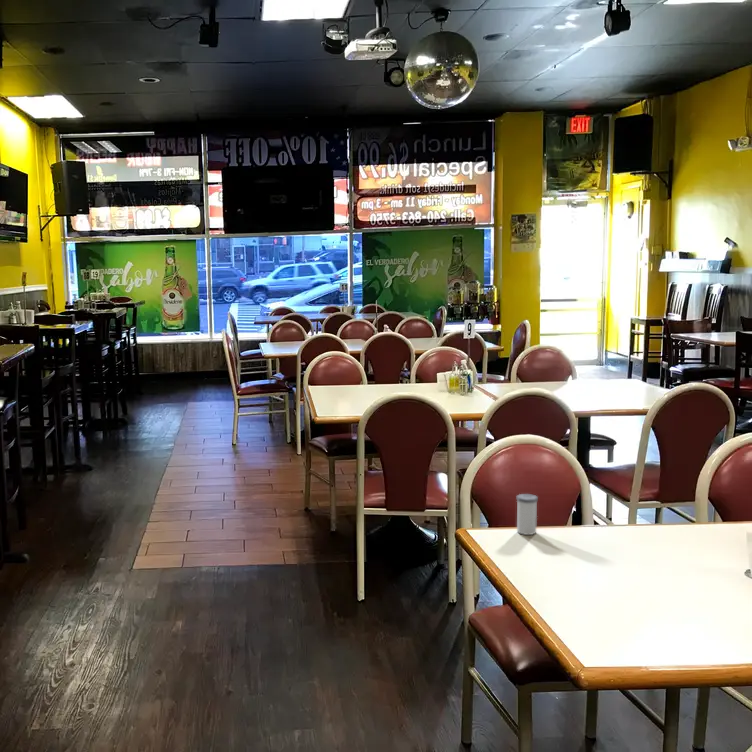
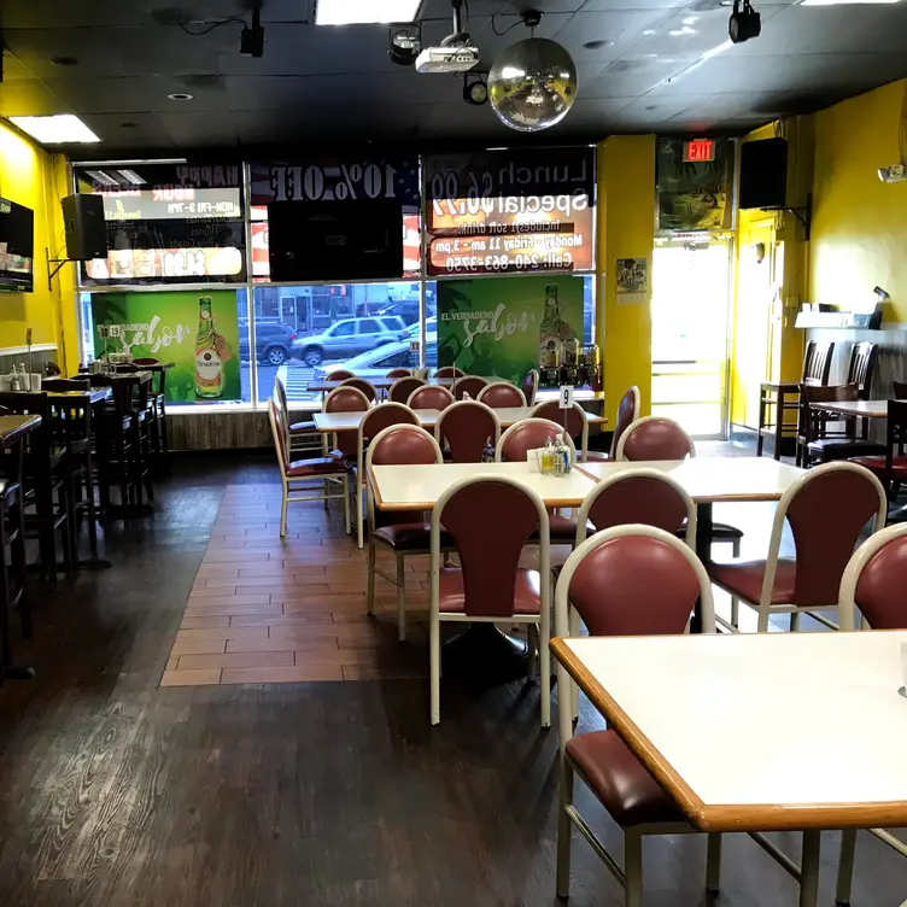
- salt shaker (526, 514)
